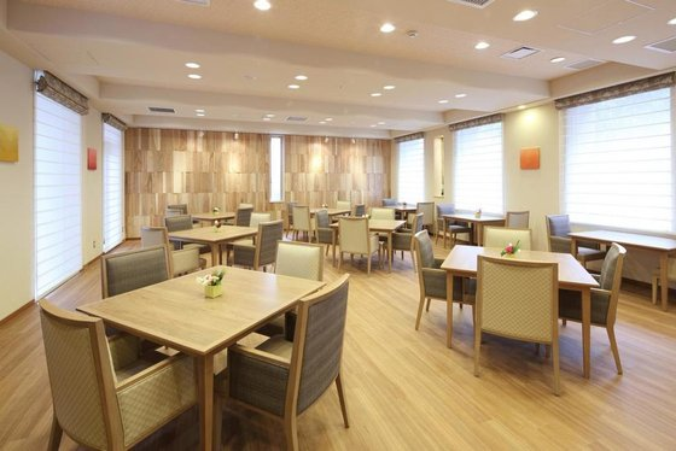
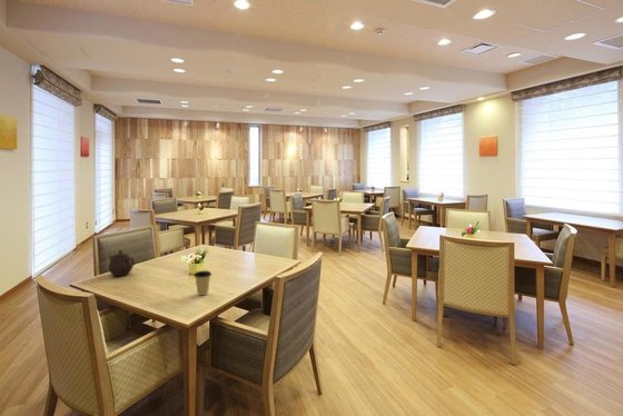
+ coffee cup (202, 283)
+ teapot (121, 263)
